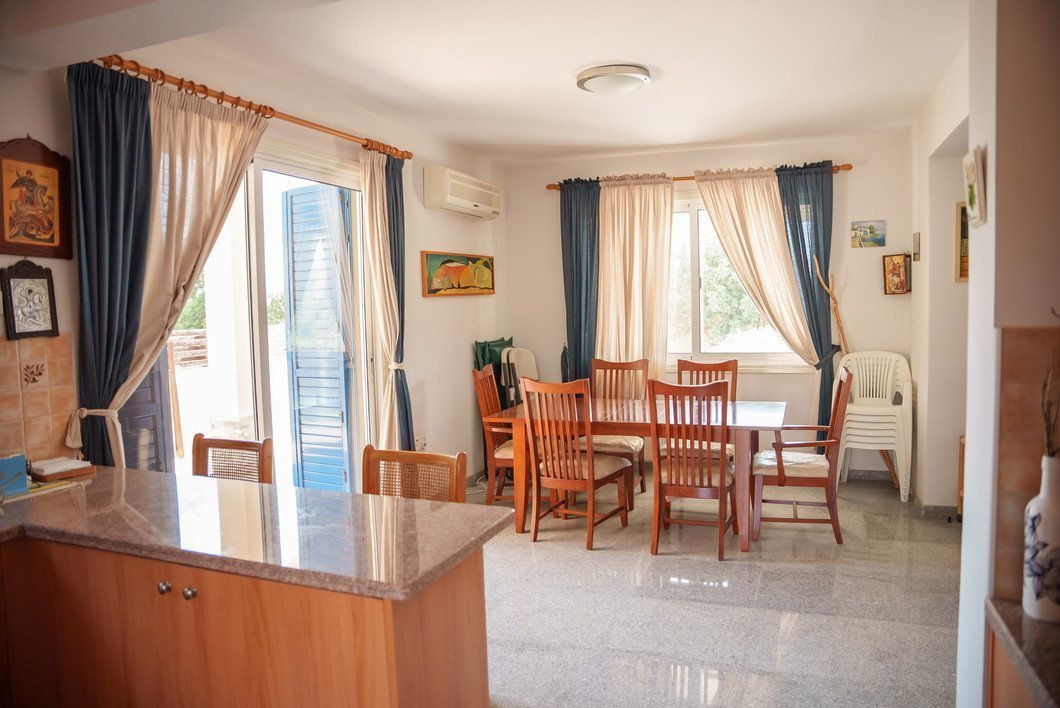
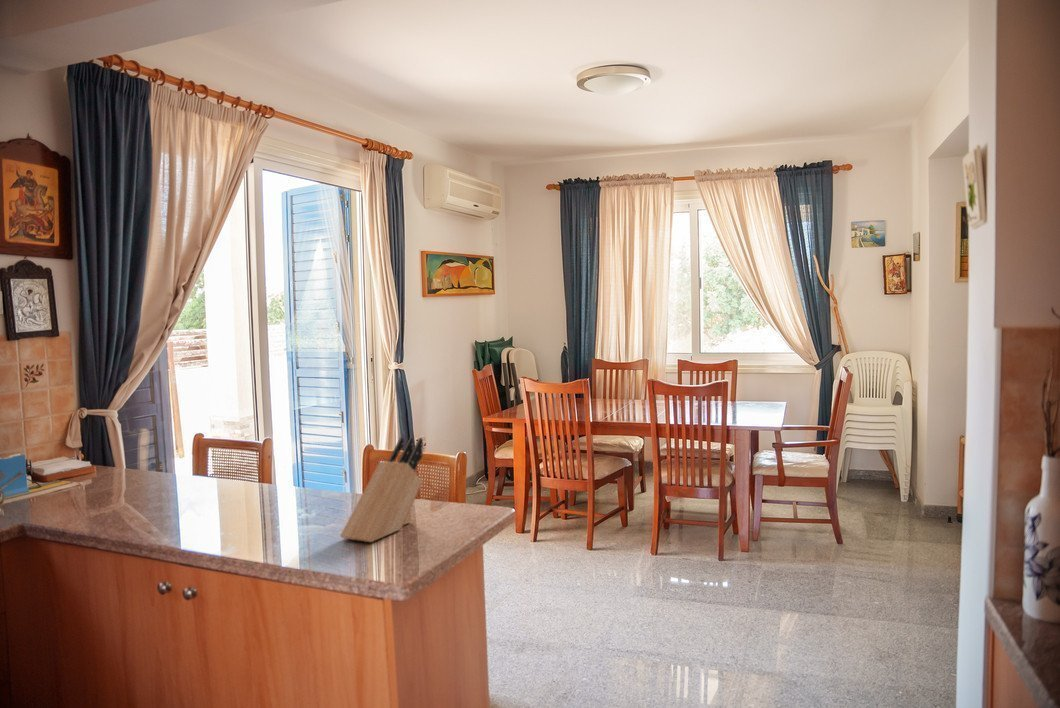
+ knife block (387, 485)
